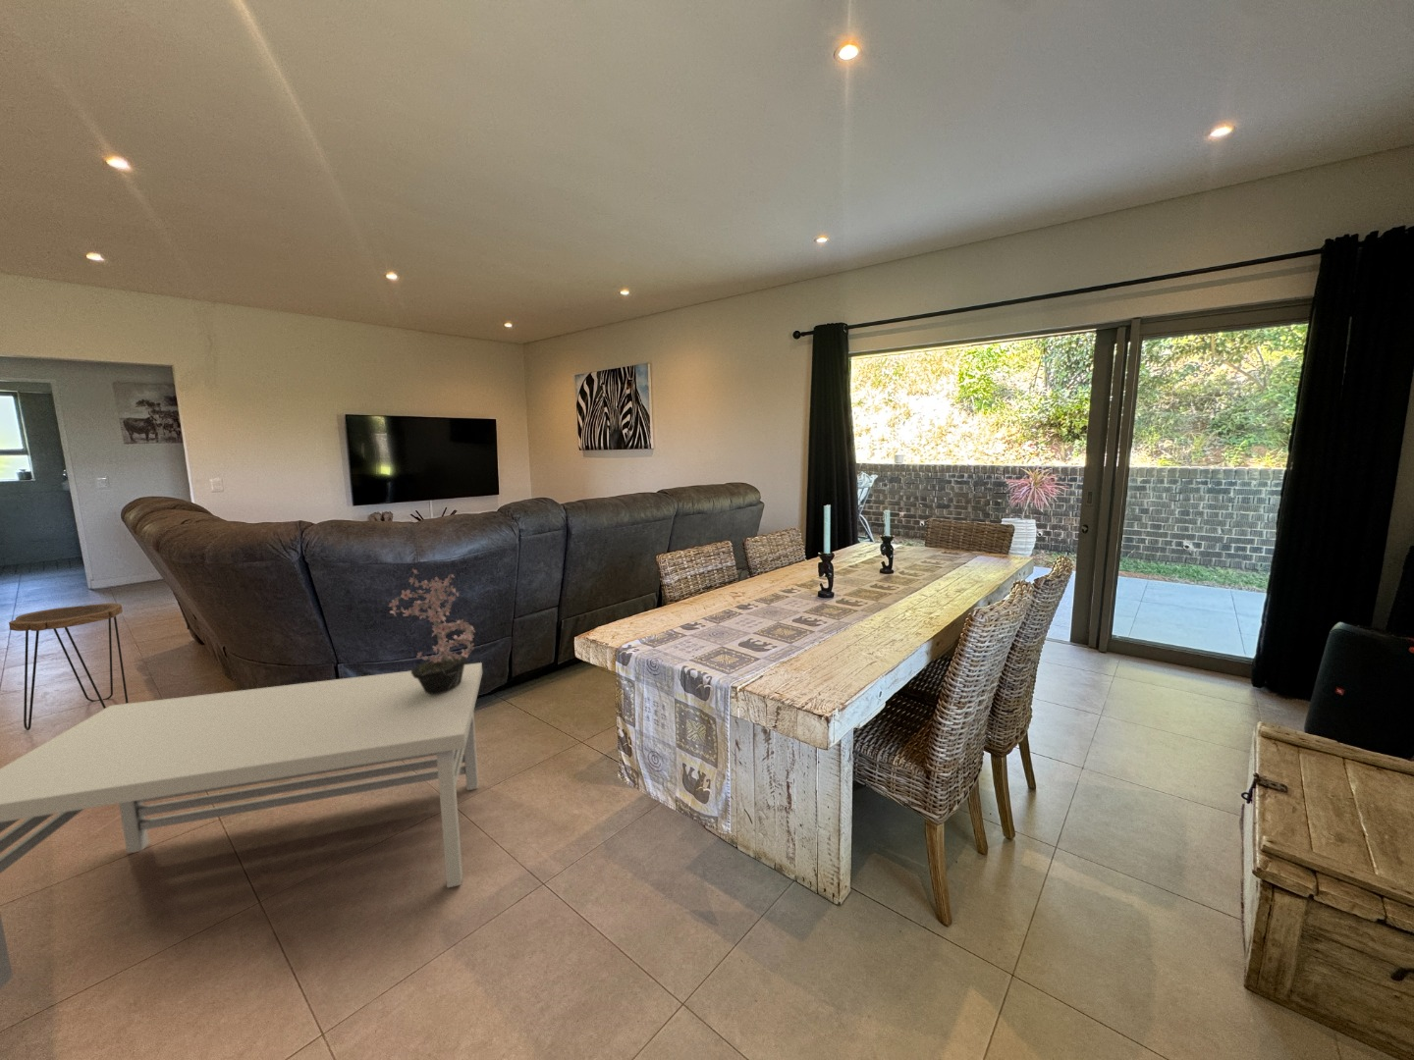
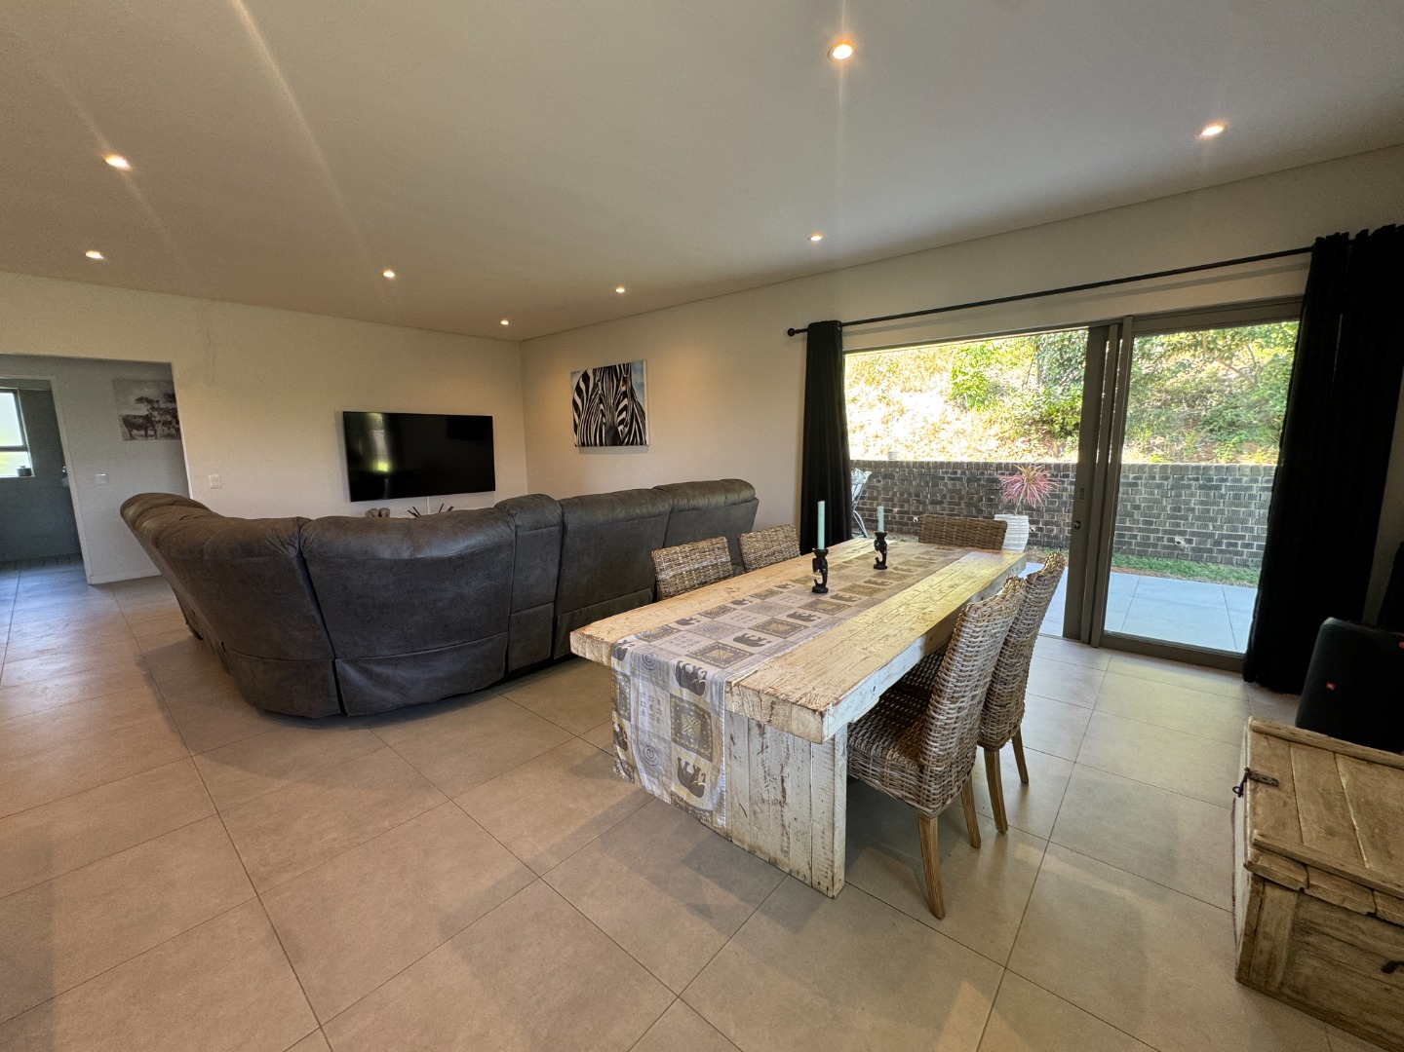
- side table (72, 666)
- coffee table (284, 792)
- potted plant (434, 634)
